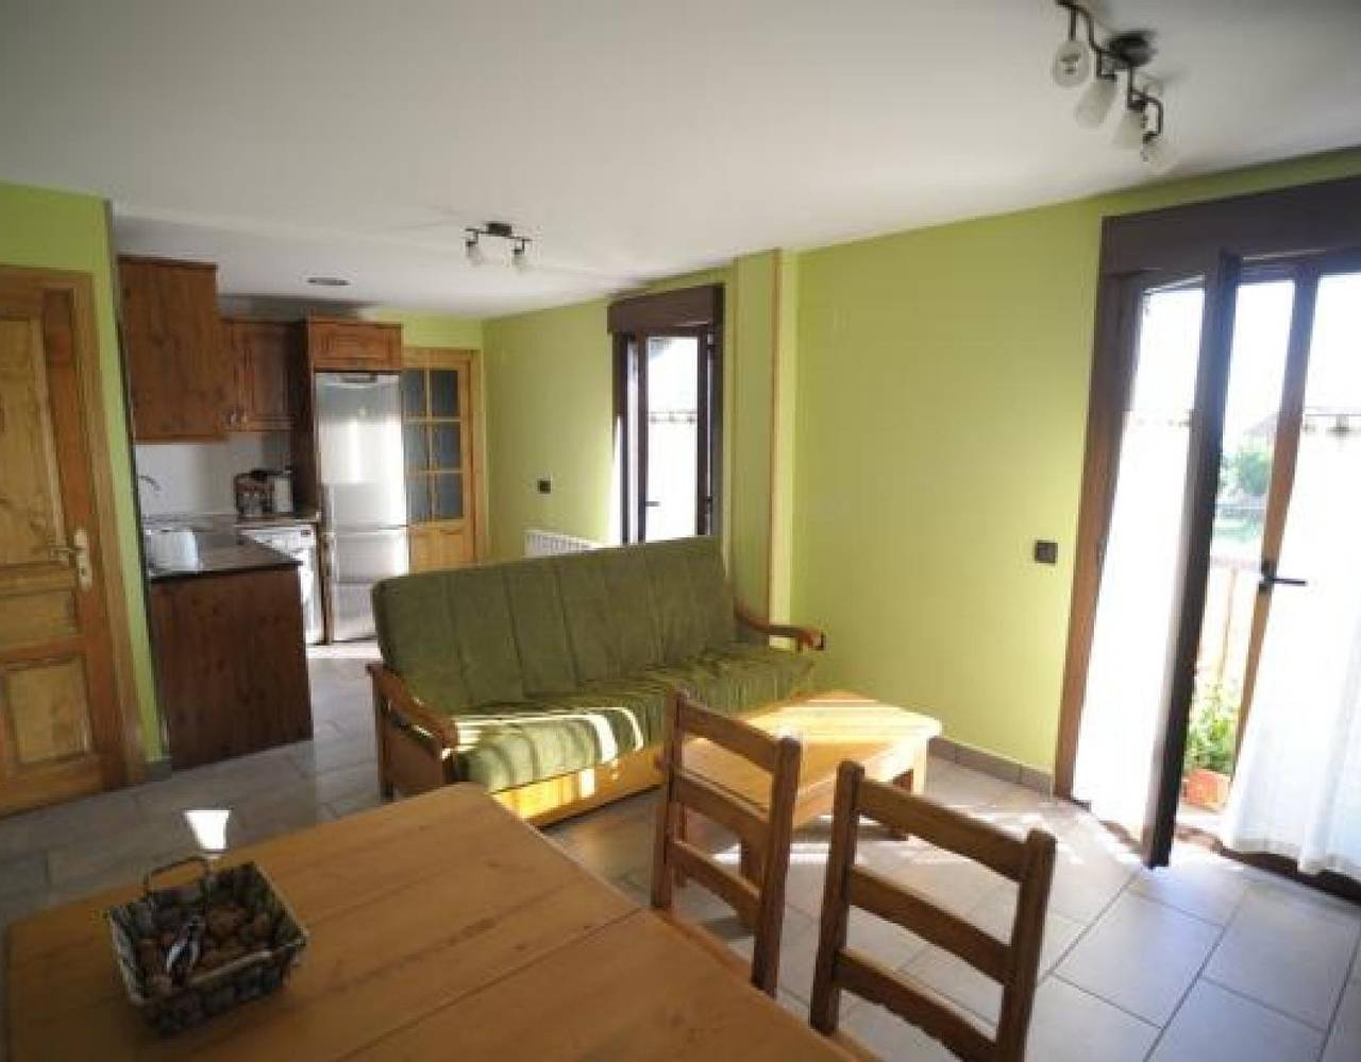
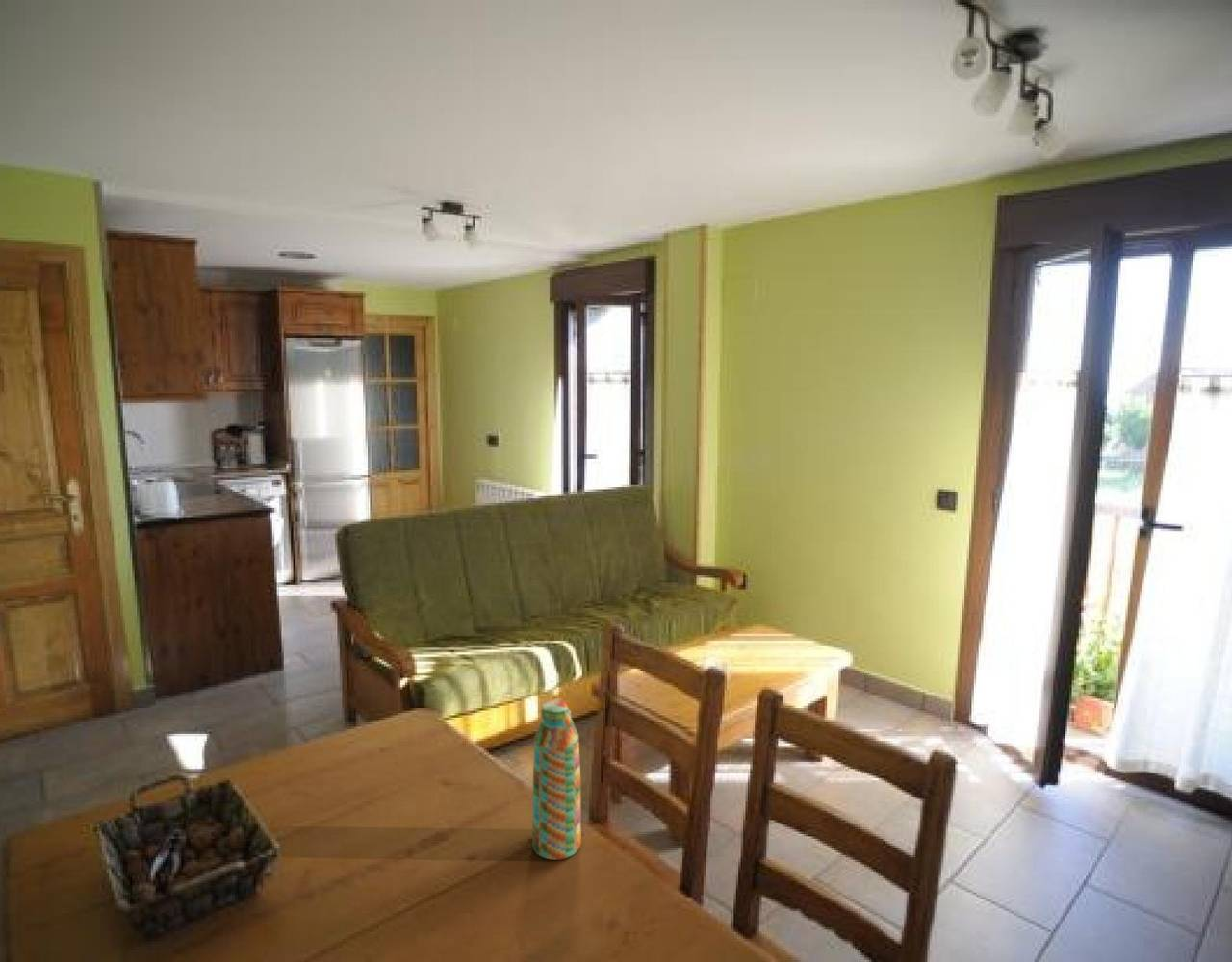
+ water bottle (556, 775)
